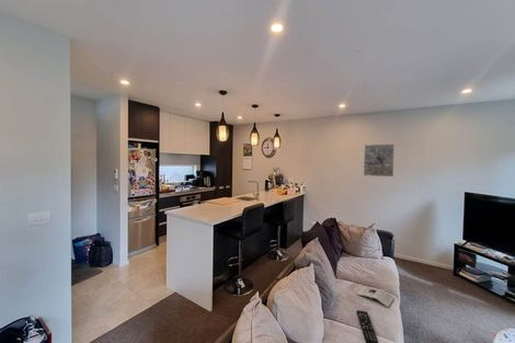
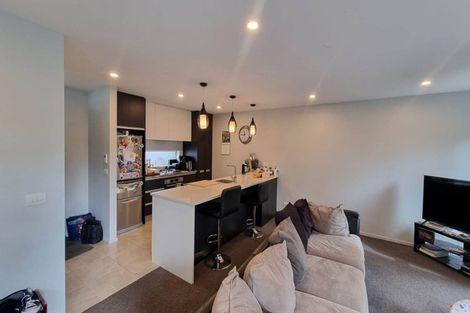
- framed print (378, 160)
- remote control (366, 325)
- magazine (375, 294)
